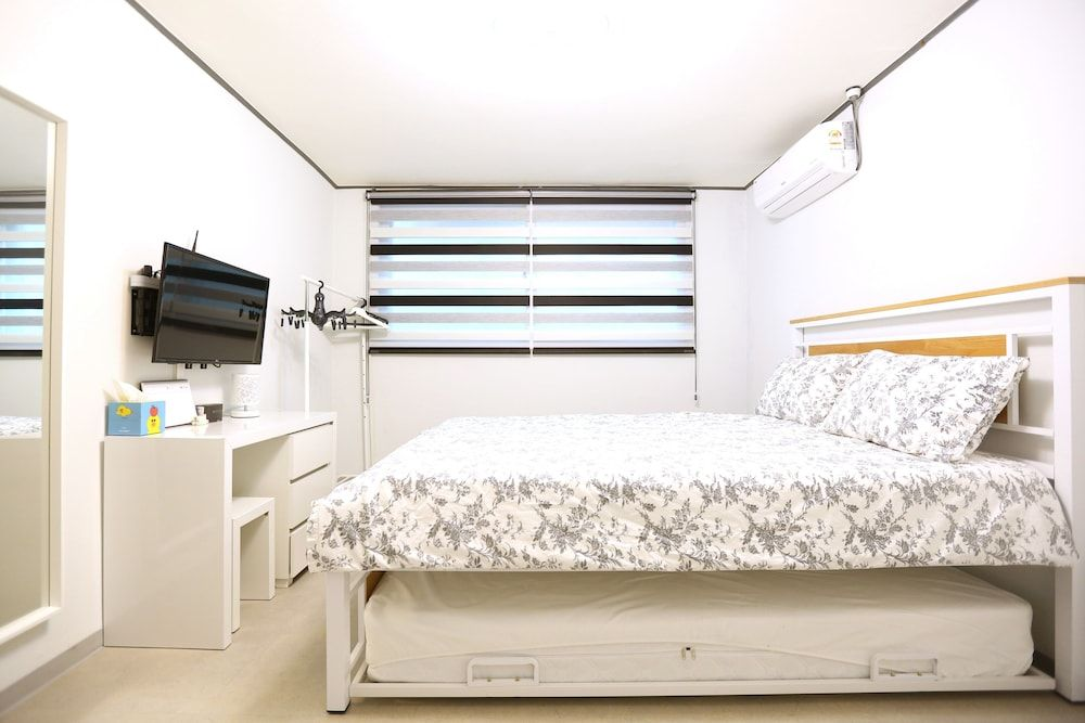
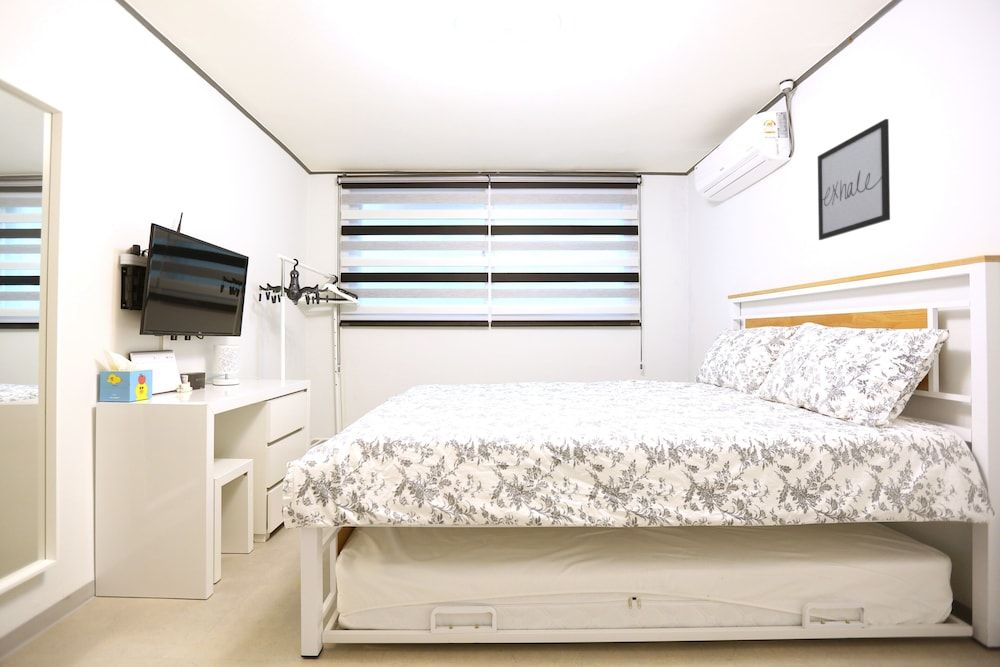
+ wall art (850, 185)
